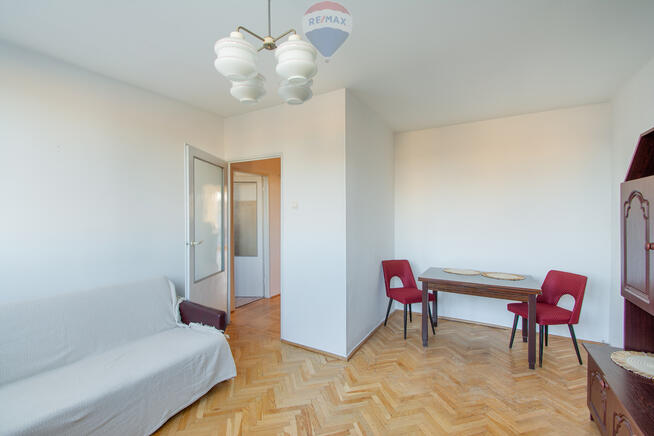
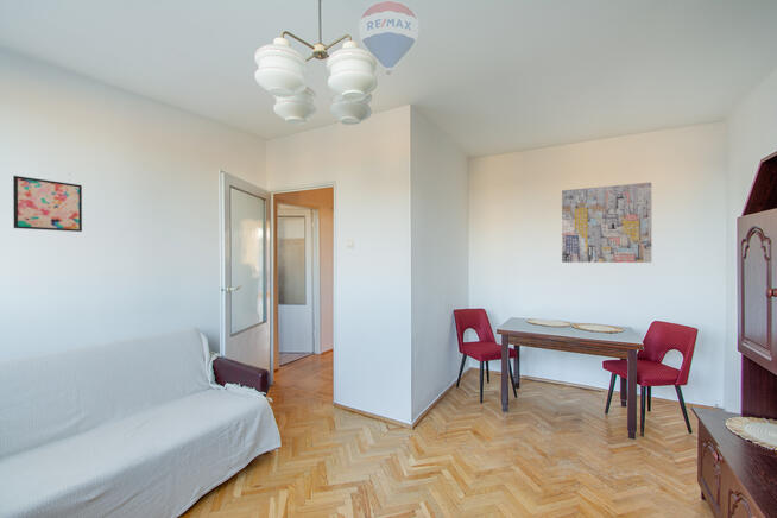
+ wall art (604, 225)
+ wall art (49, 204)
